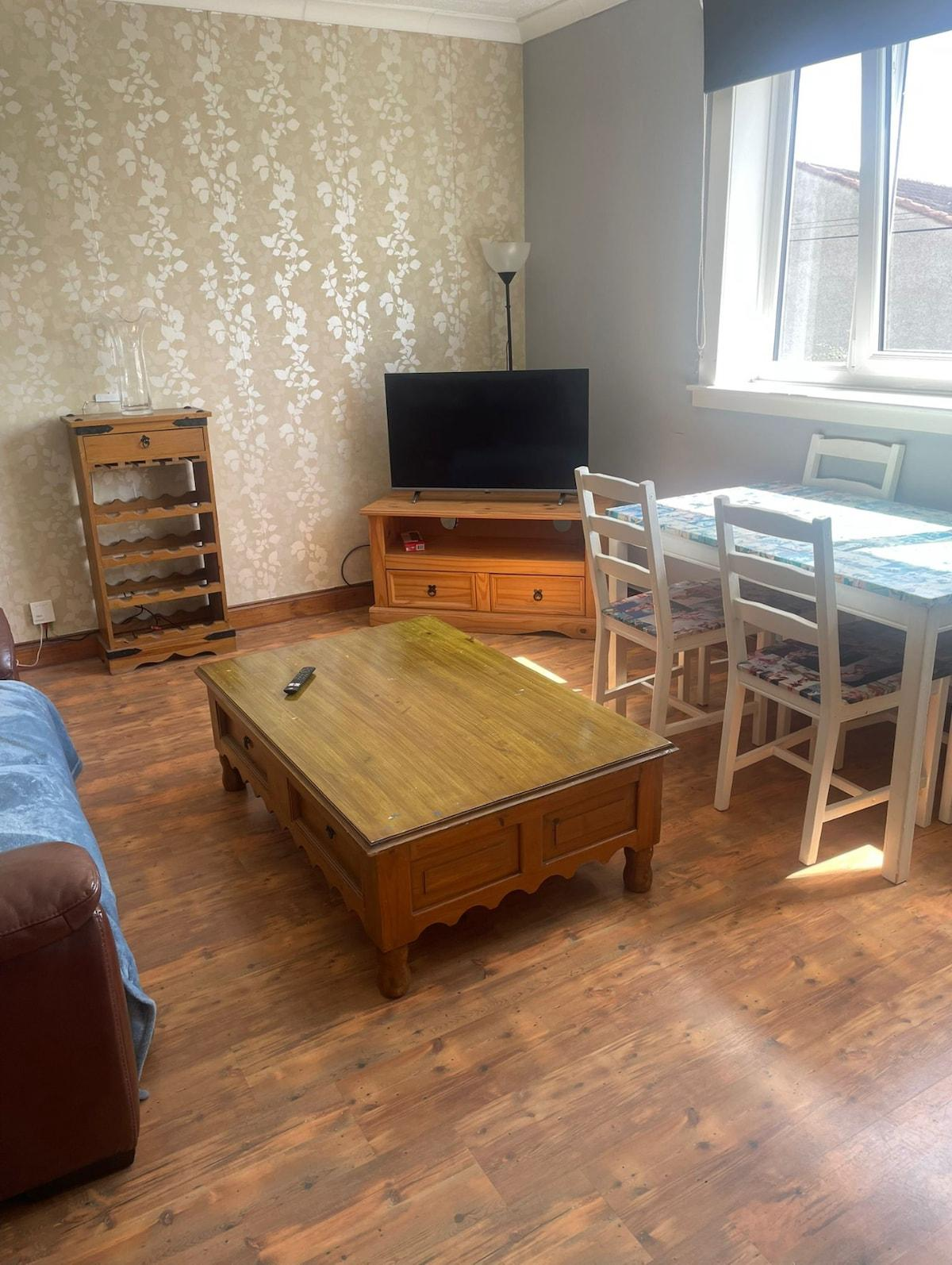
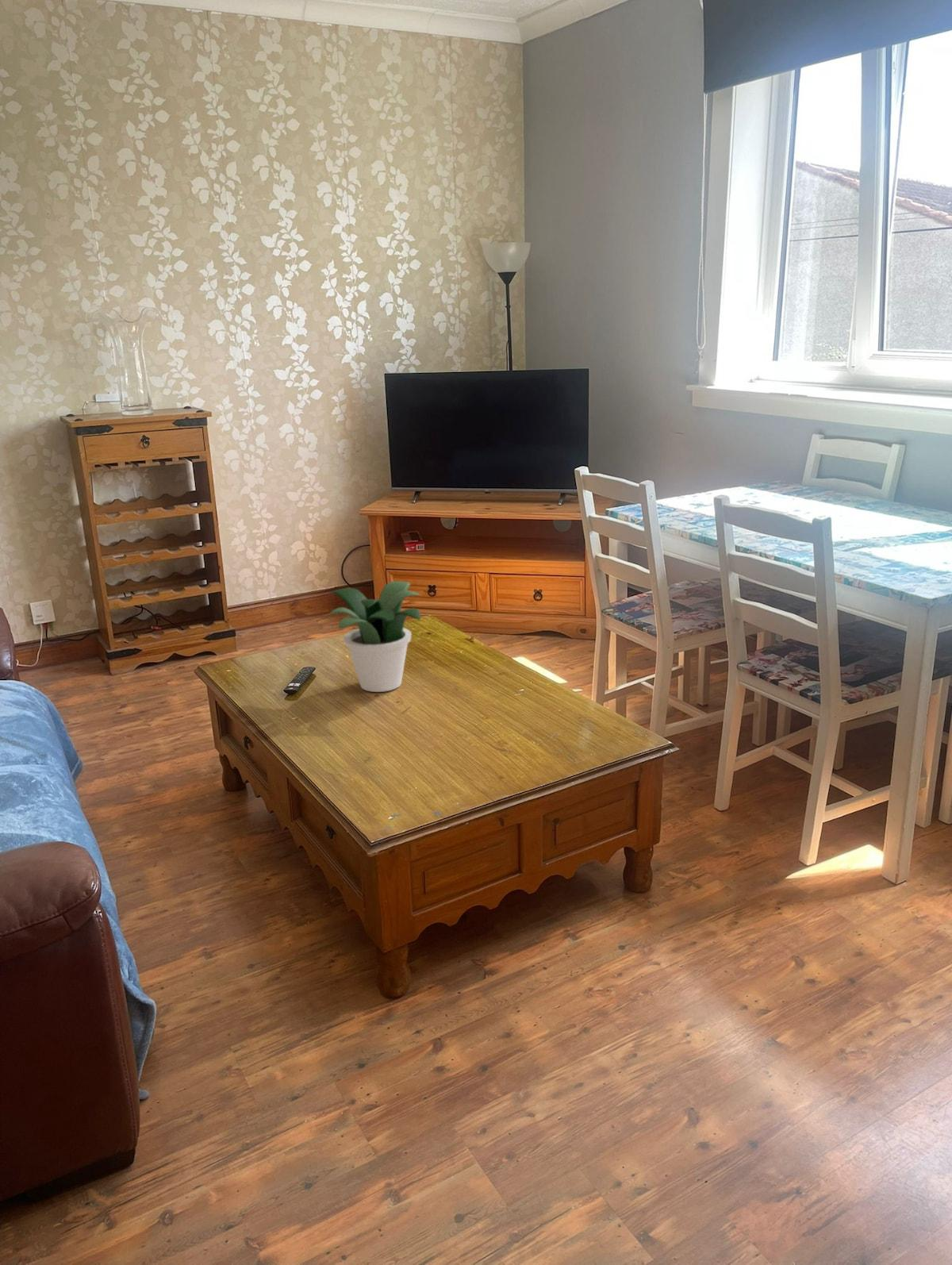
+ potted plant (379, 636)
